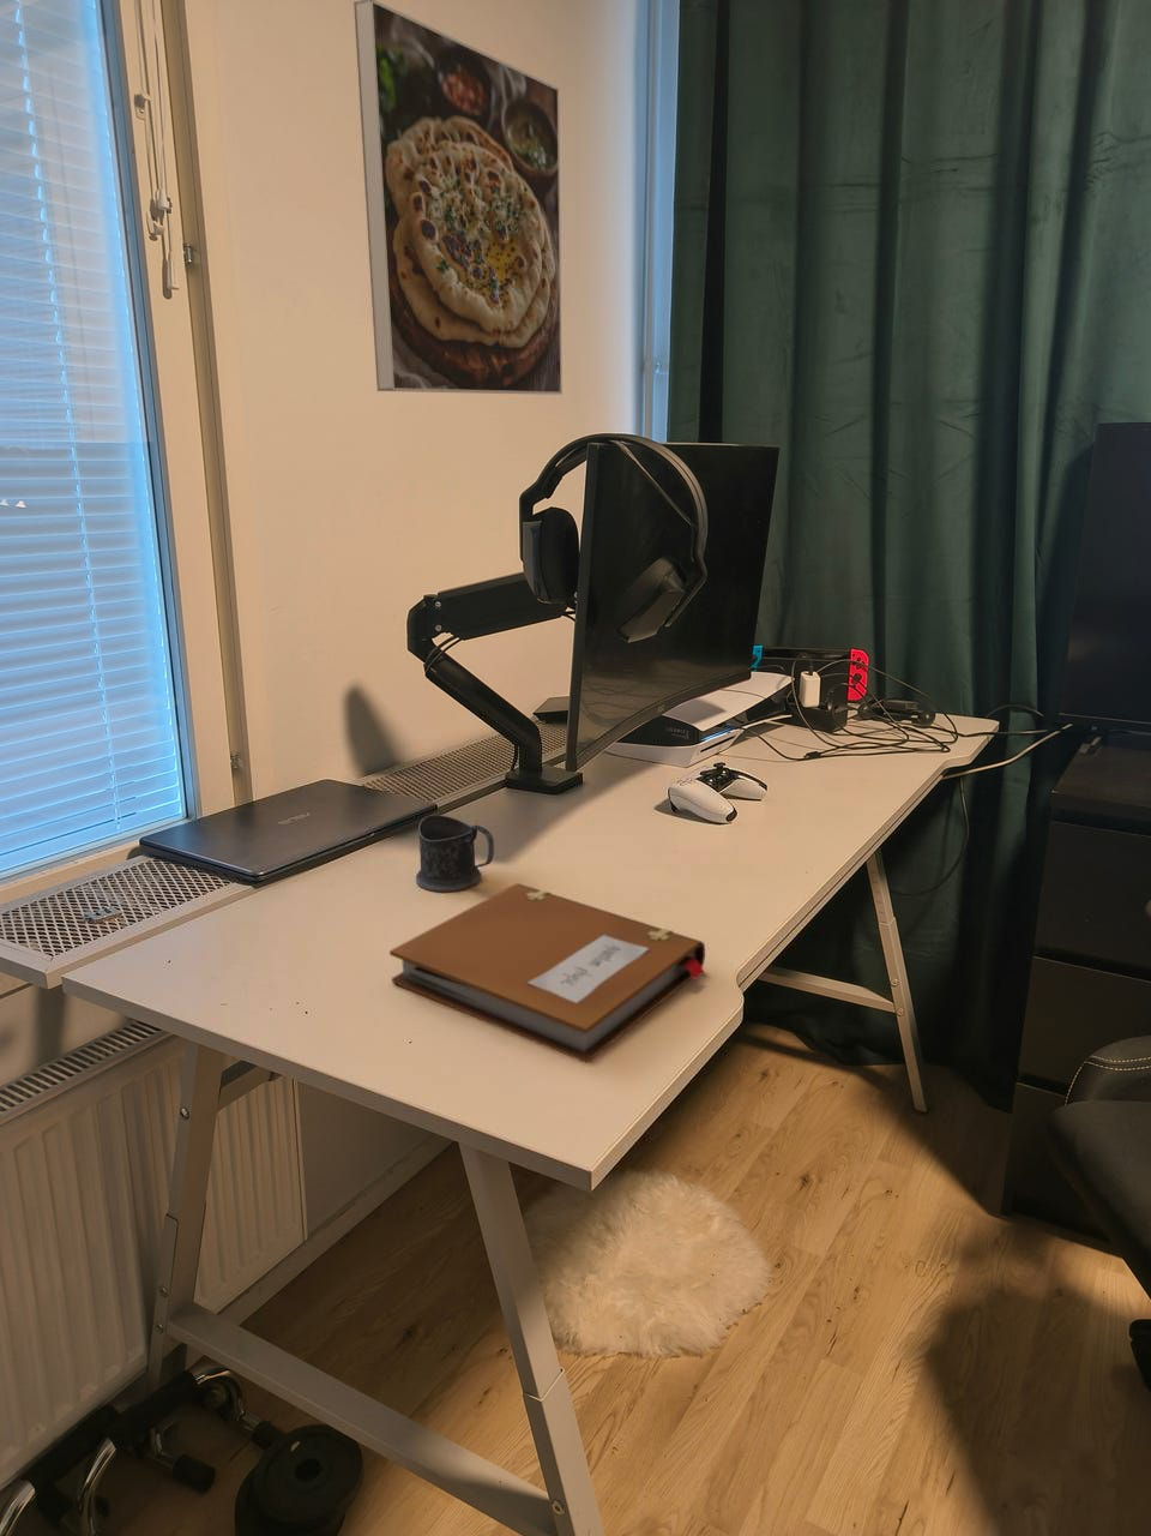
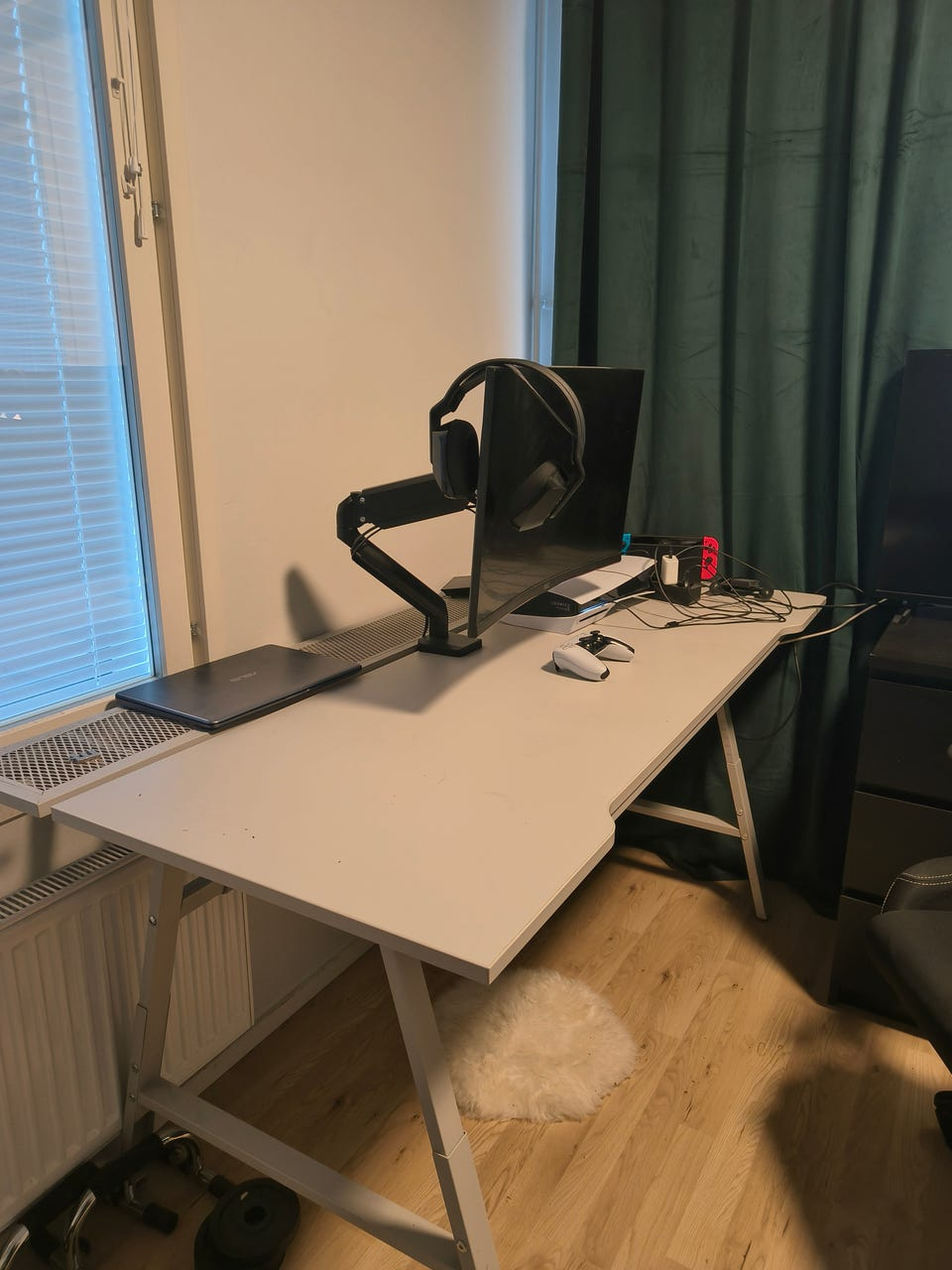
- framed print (474, 230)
- notebook (555, 960)
- mug (458, 850)
